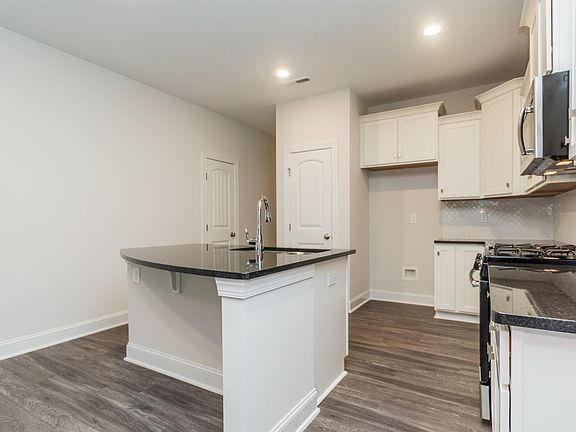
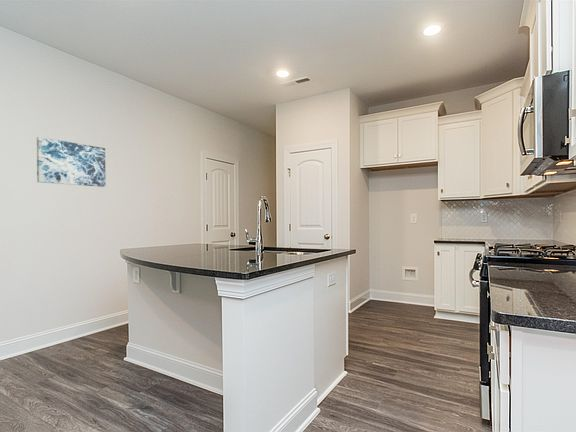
+ wall art (73, 163)
